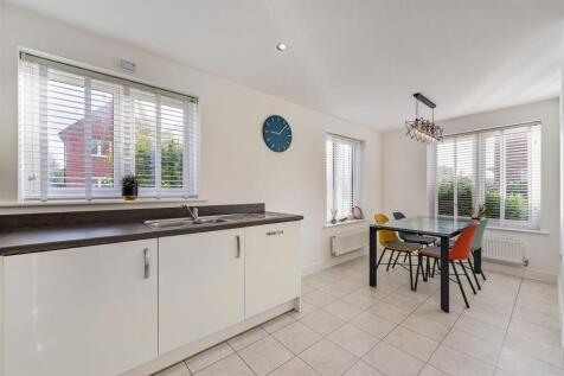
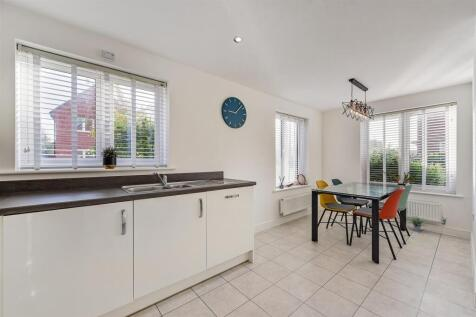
+ potted plant (417, 220)
